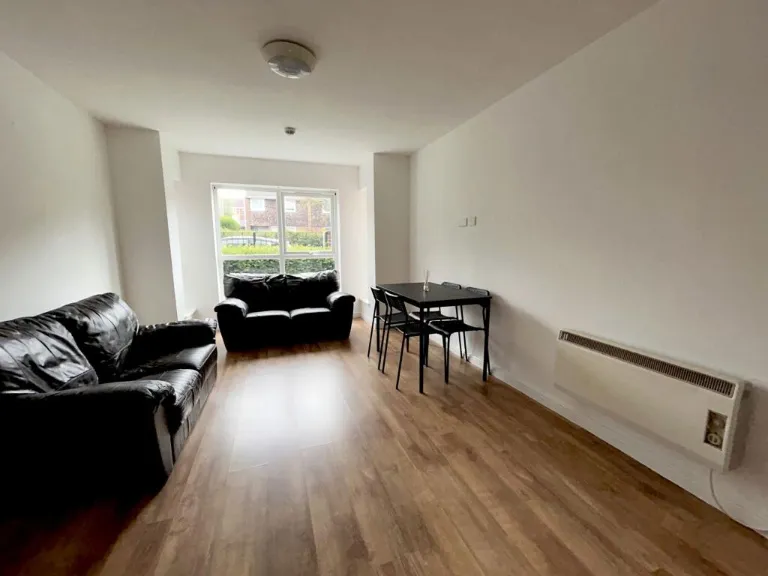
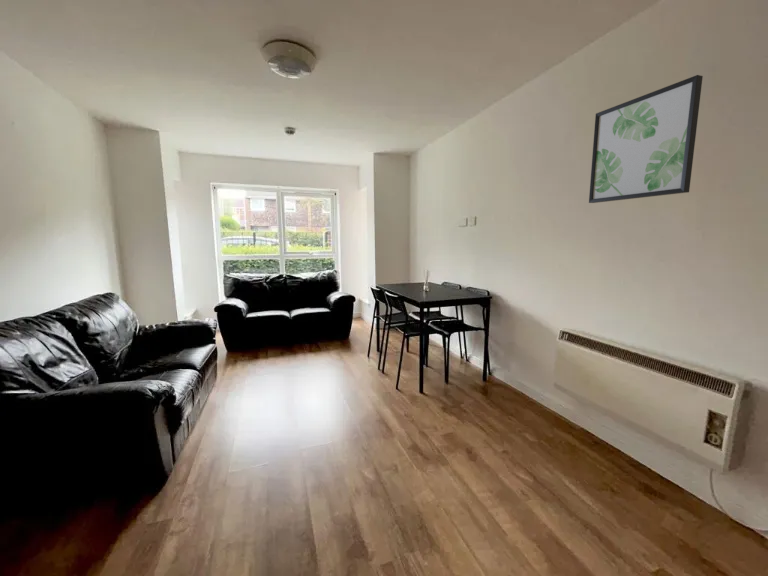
+ wall art (637, 148)
